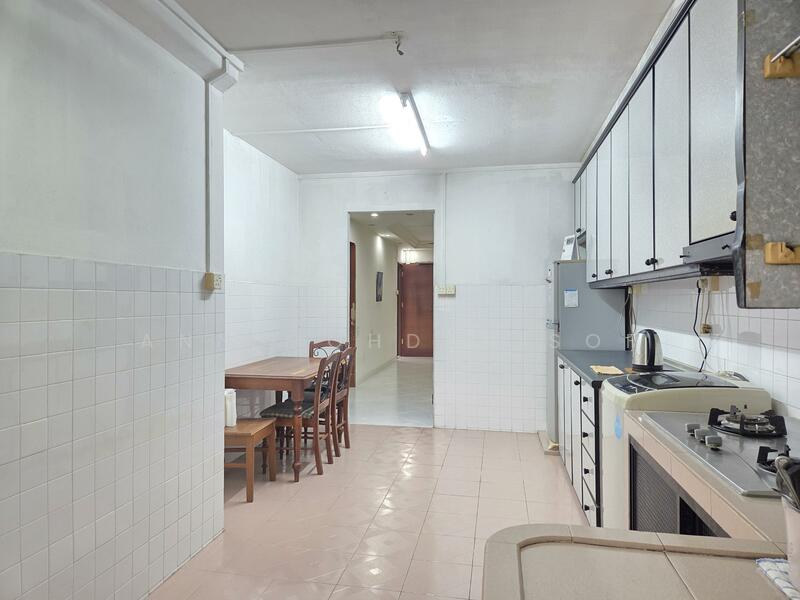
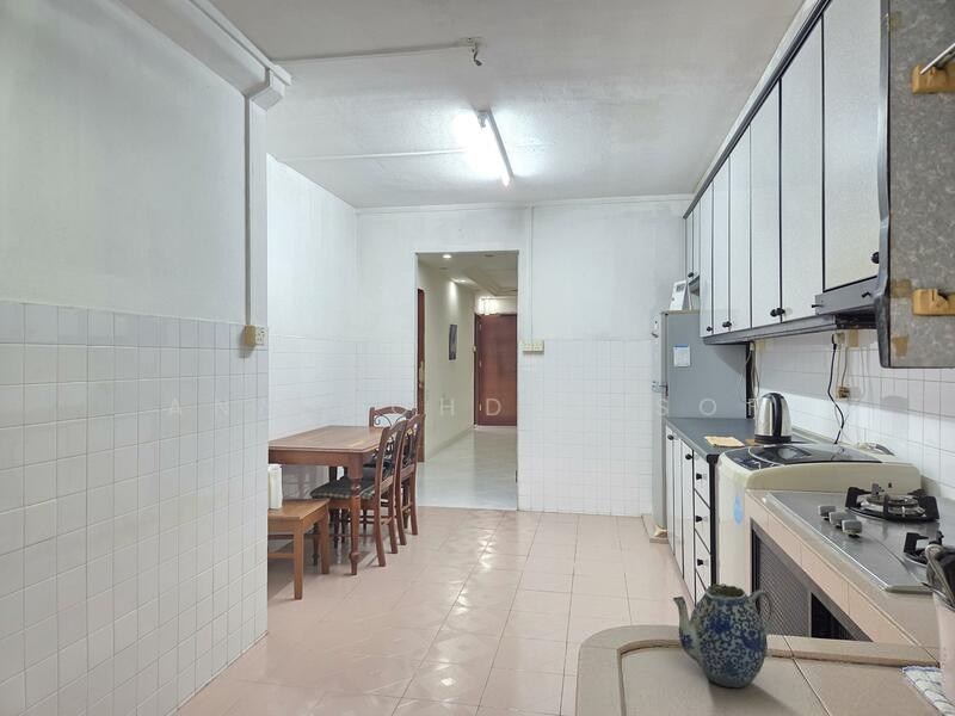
+ teapot (723, 630)
